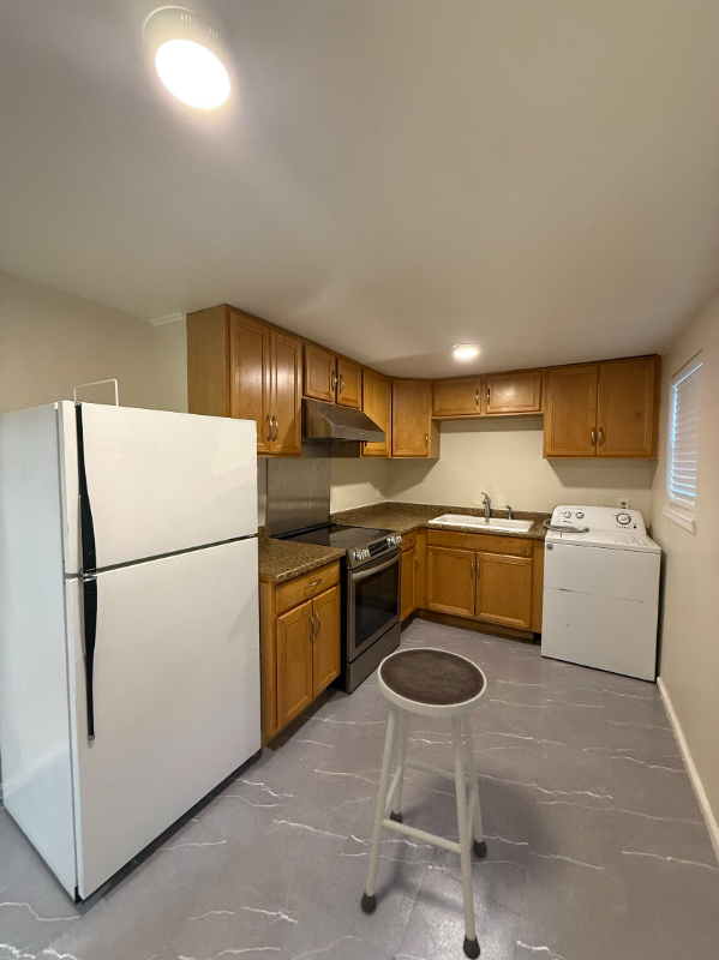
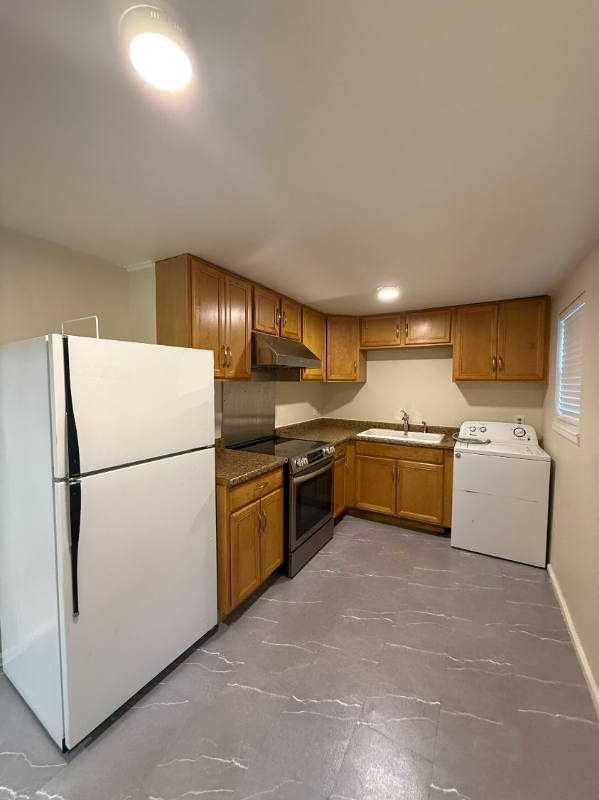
- stool (430, 773)
